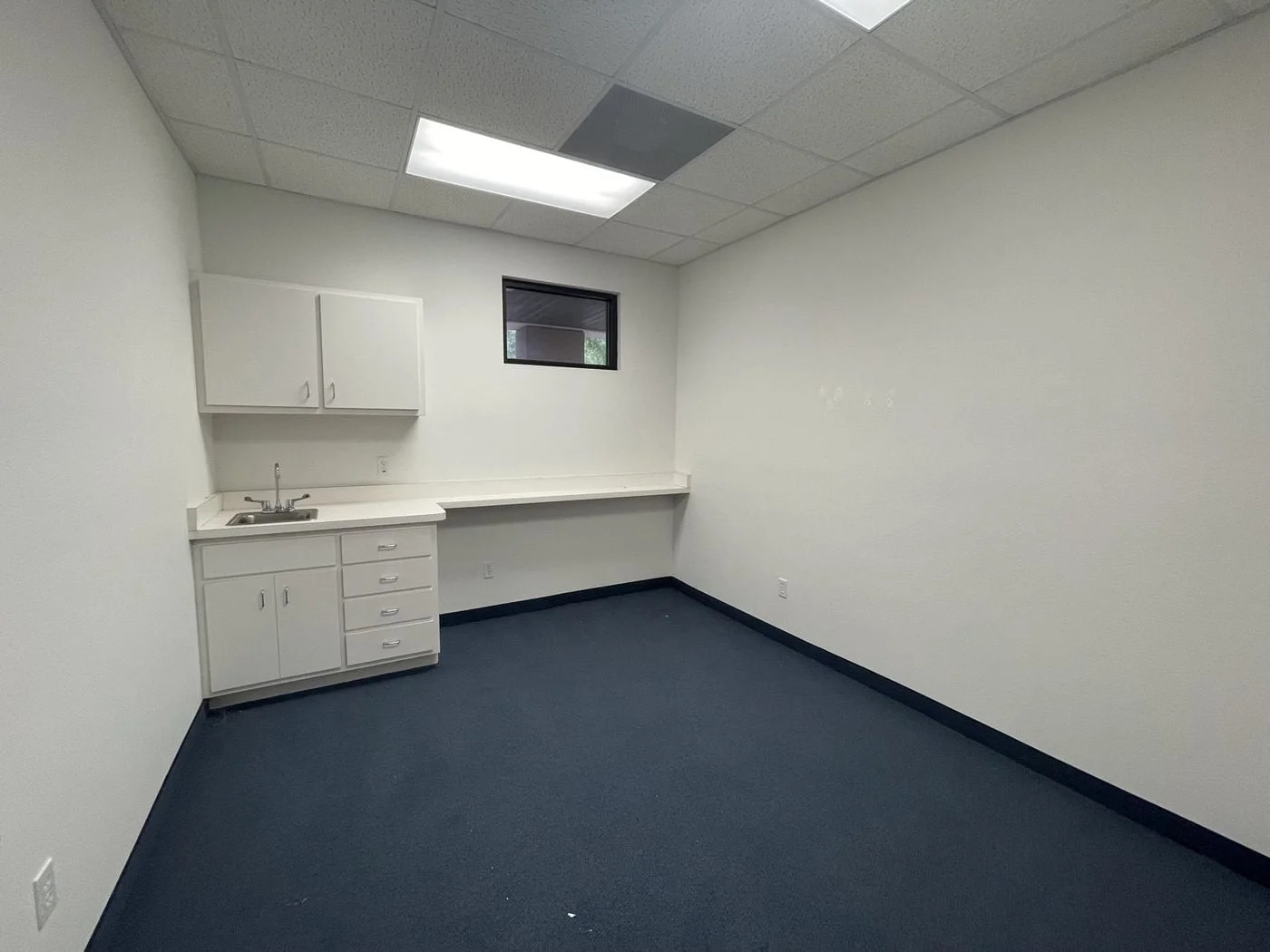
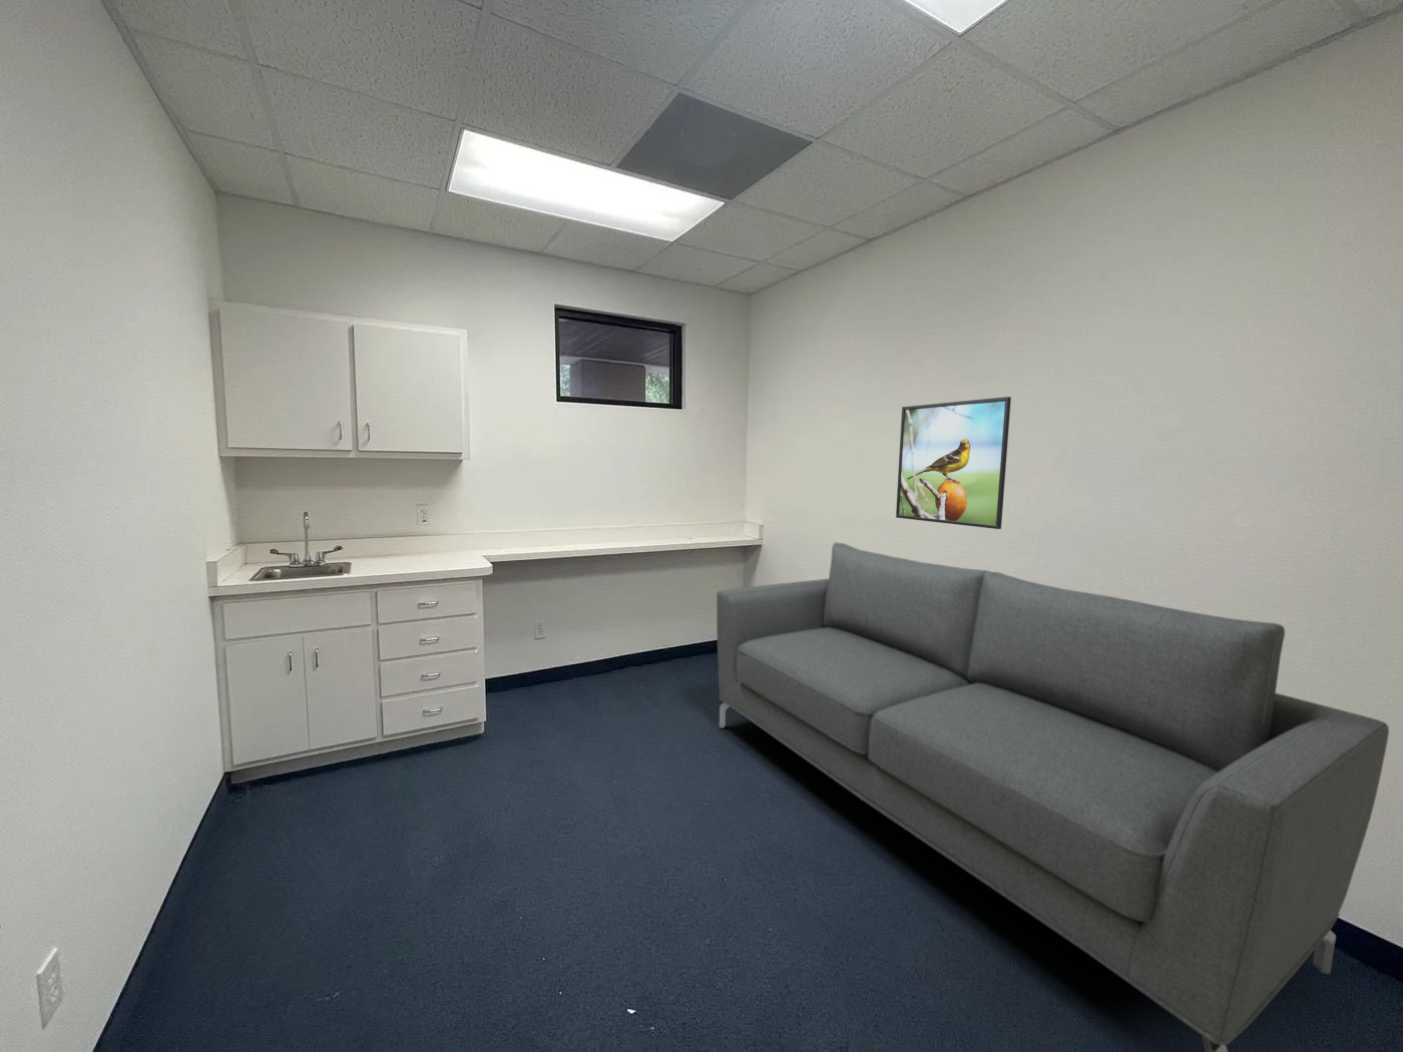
+ sofa (939, 694)
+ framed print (947, 463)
